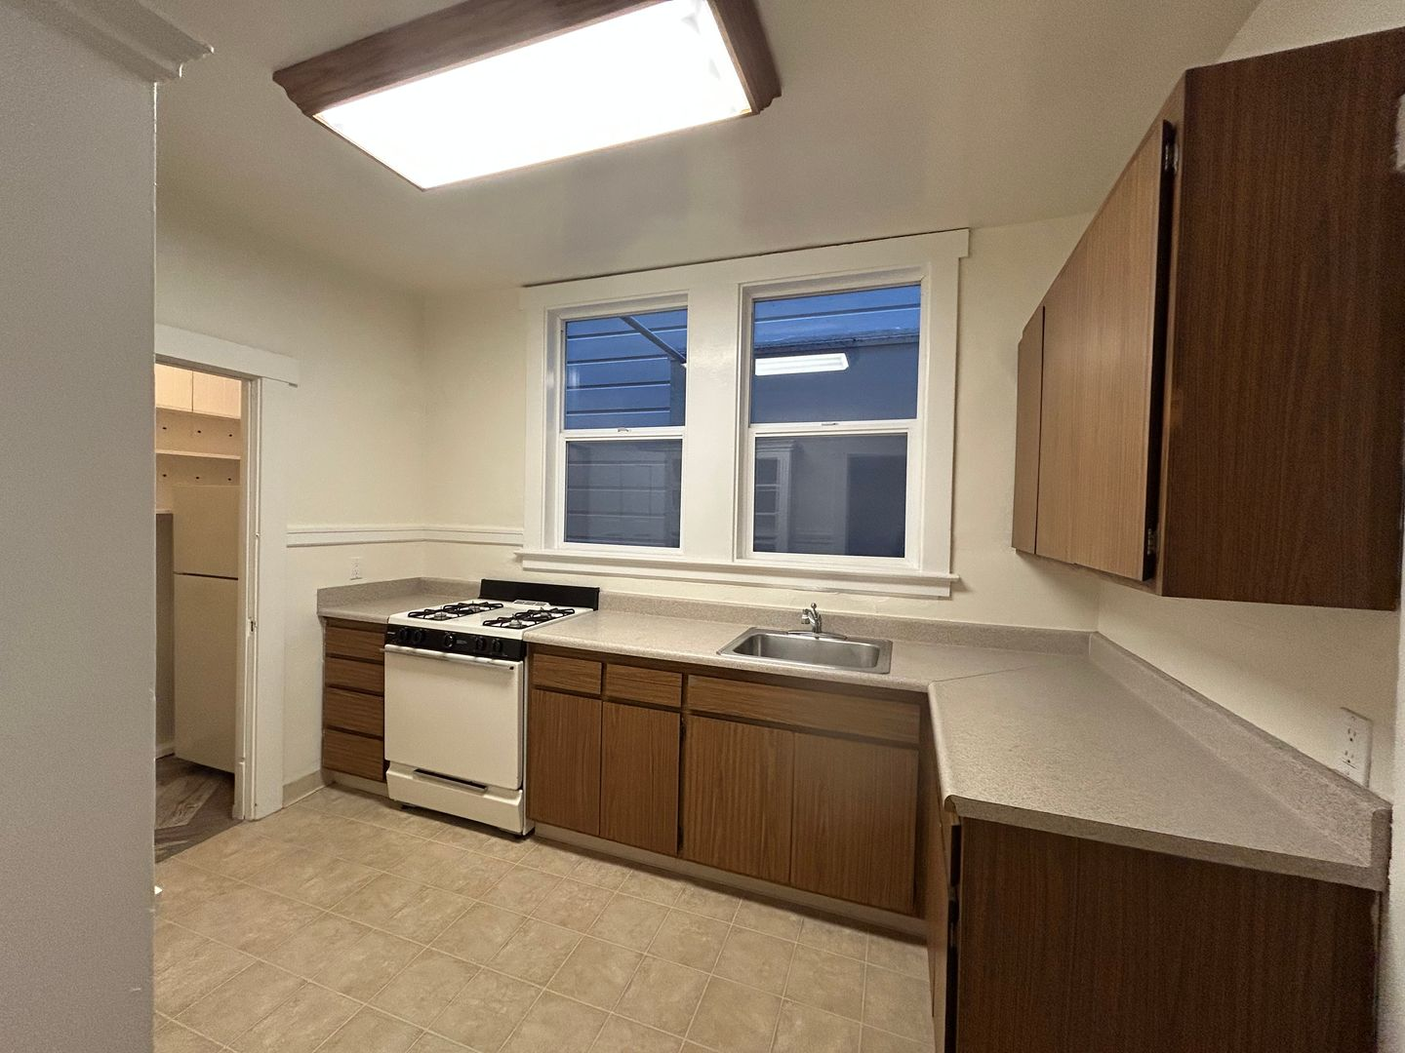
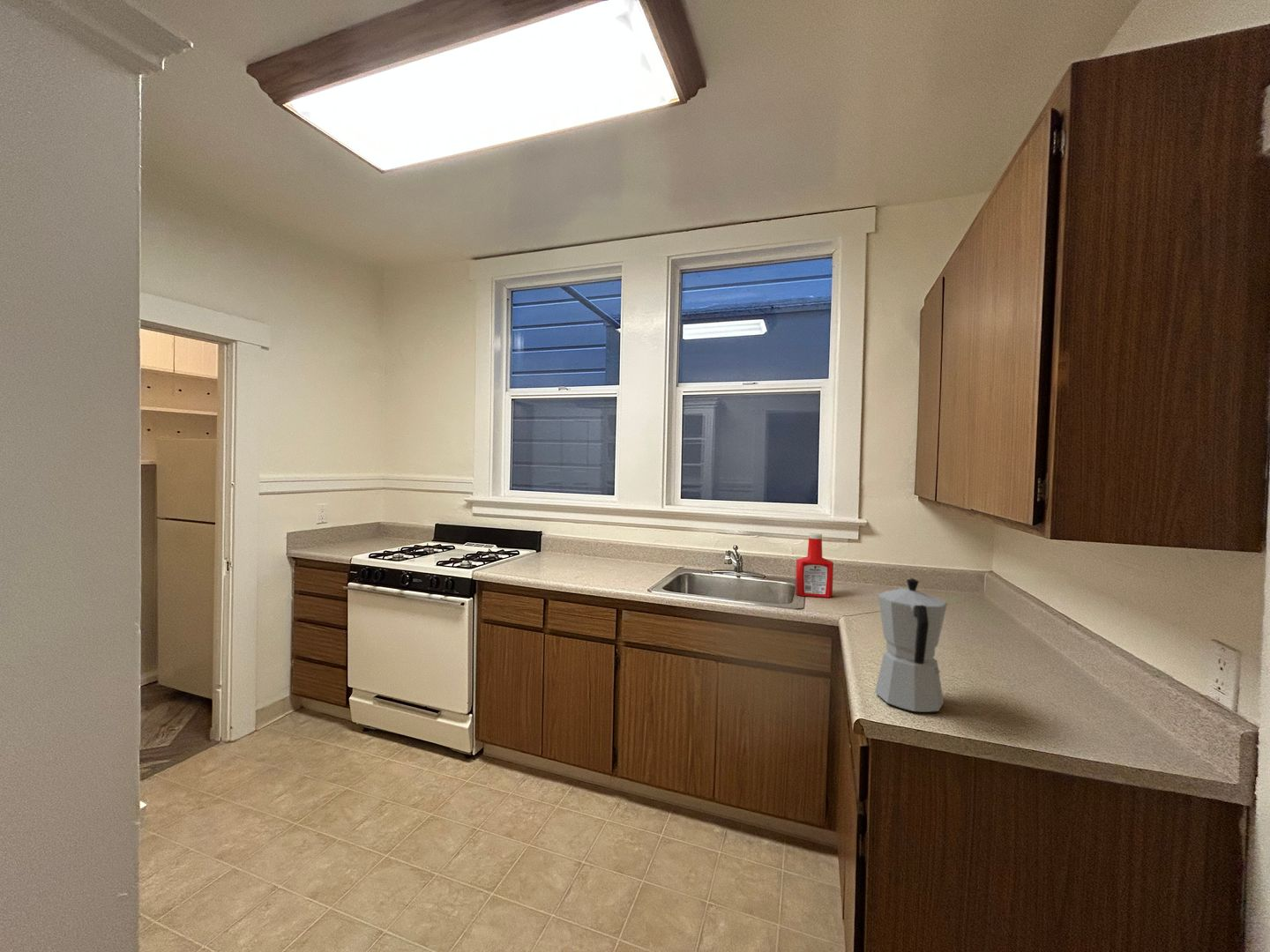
+ soap bottle (814, 564)
+ moka pot (912, 641)
